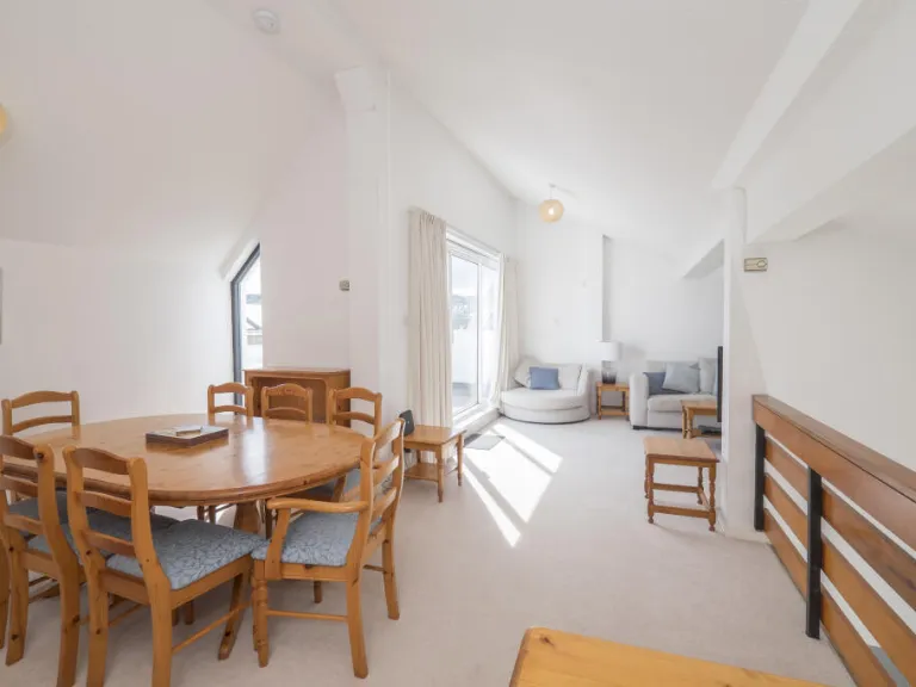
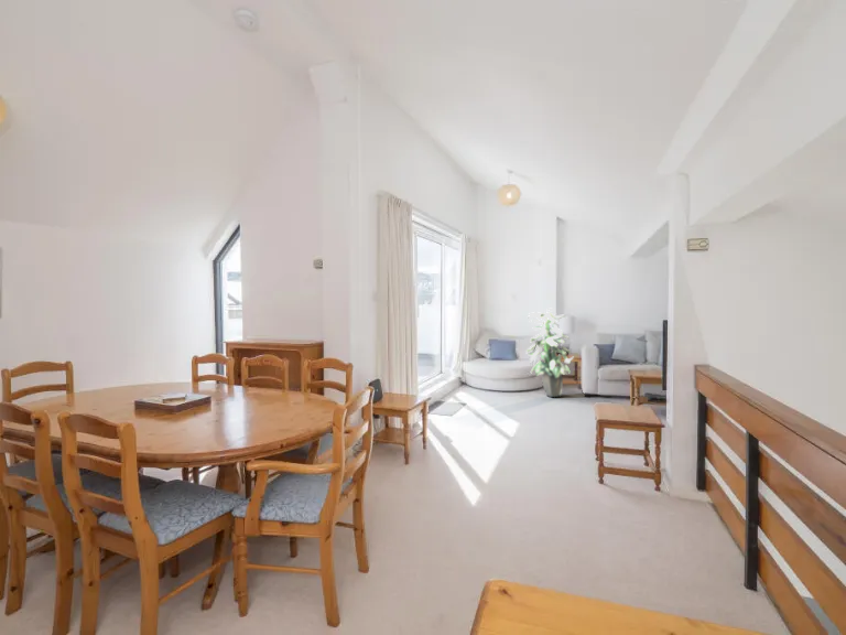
+ indoor plant (549, 352)
